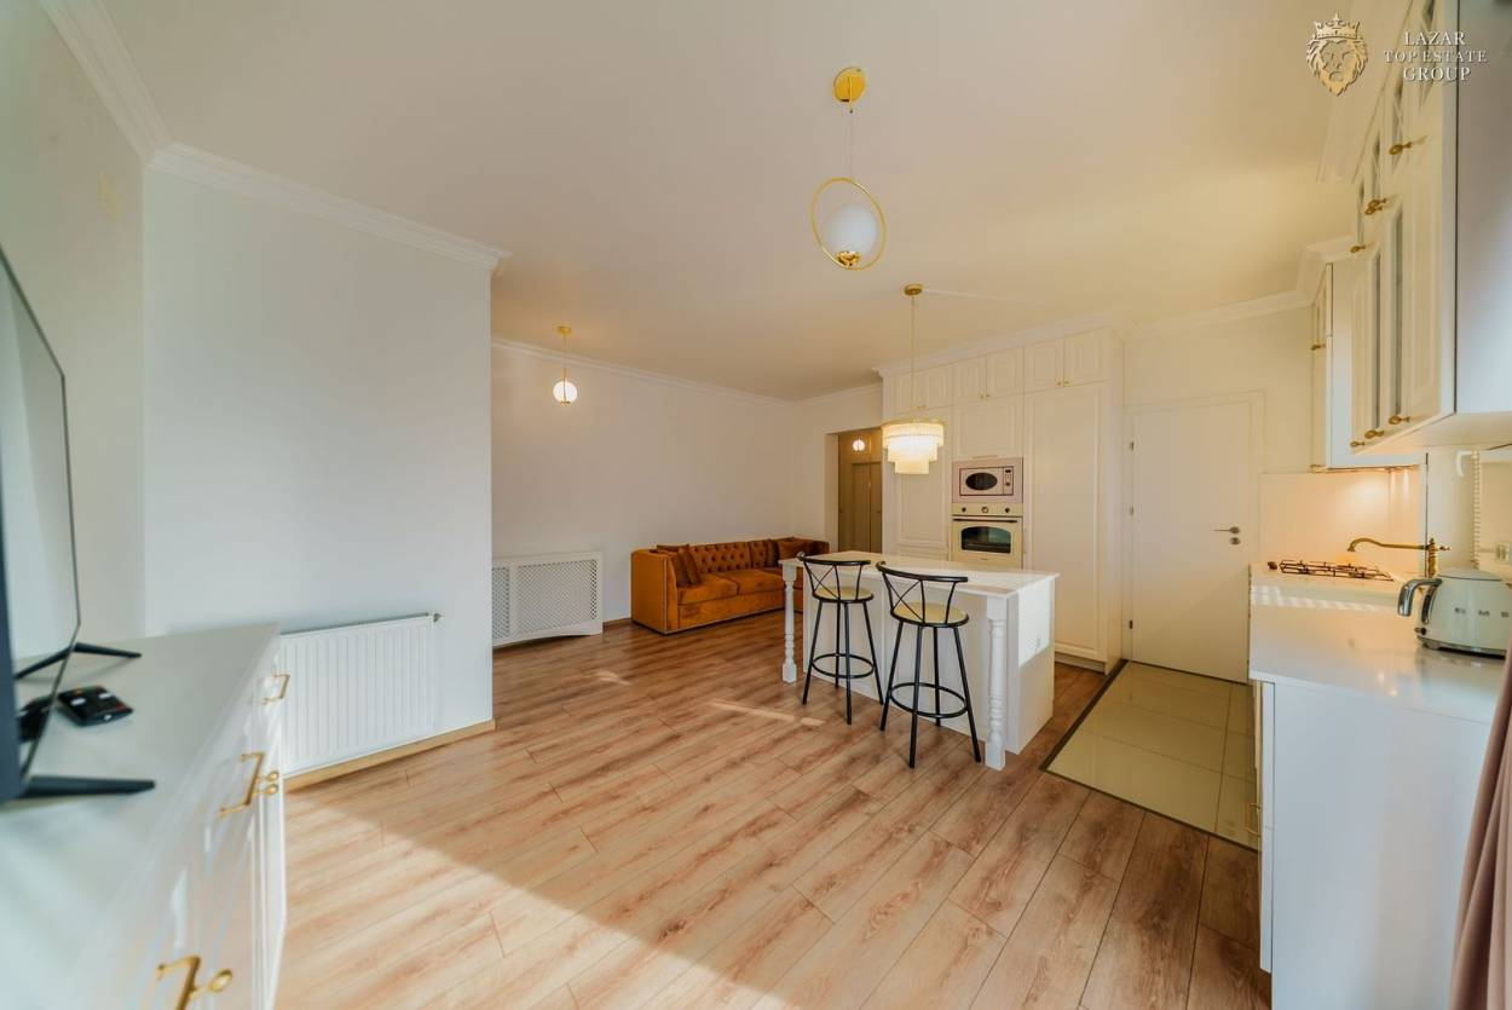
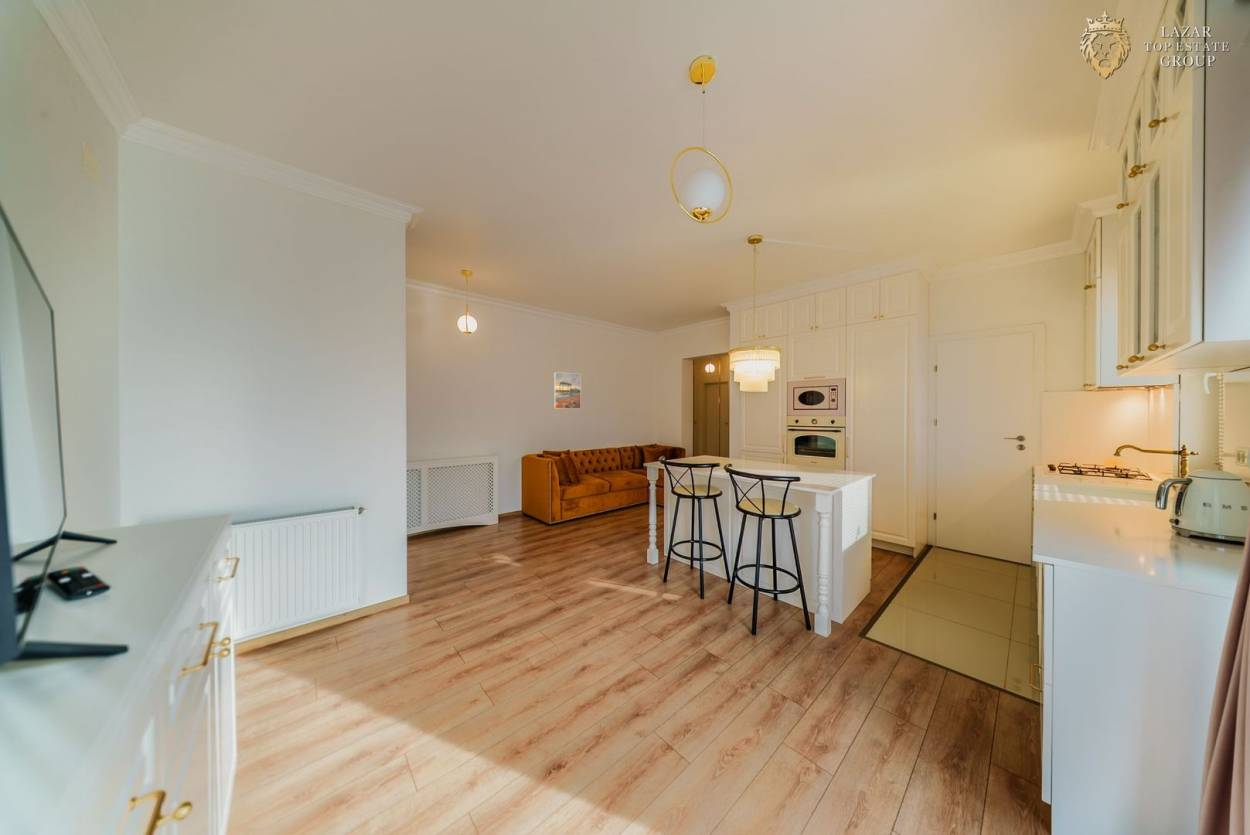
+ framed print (567, 390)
